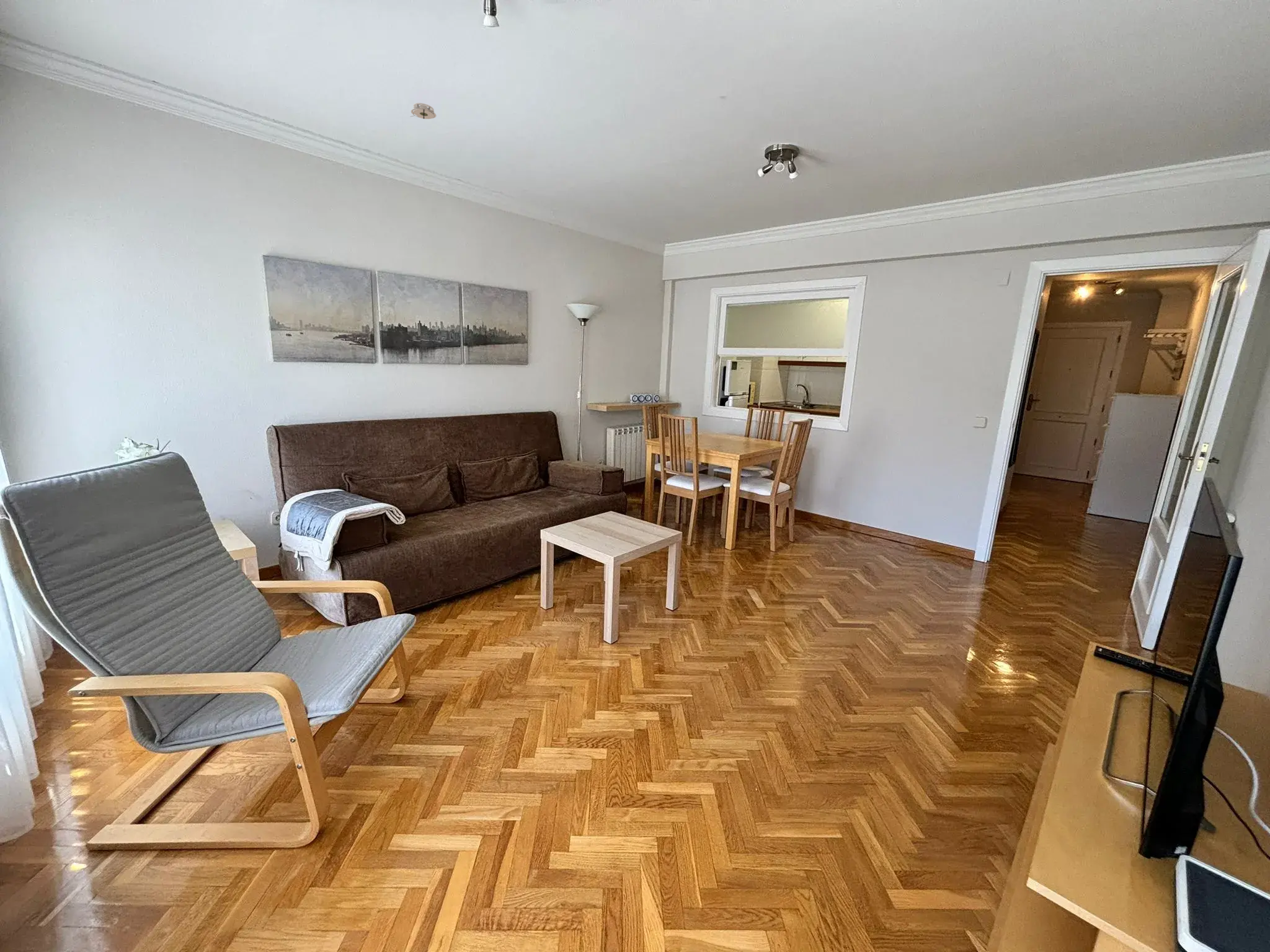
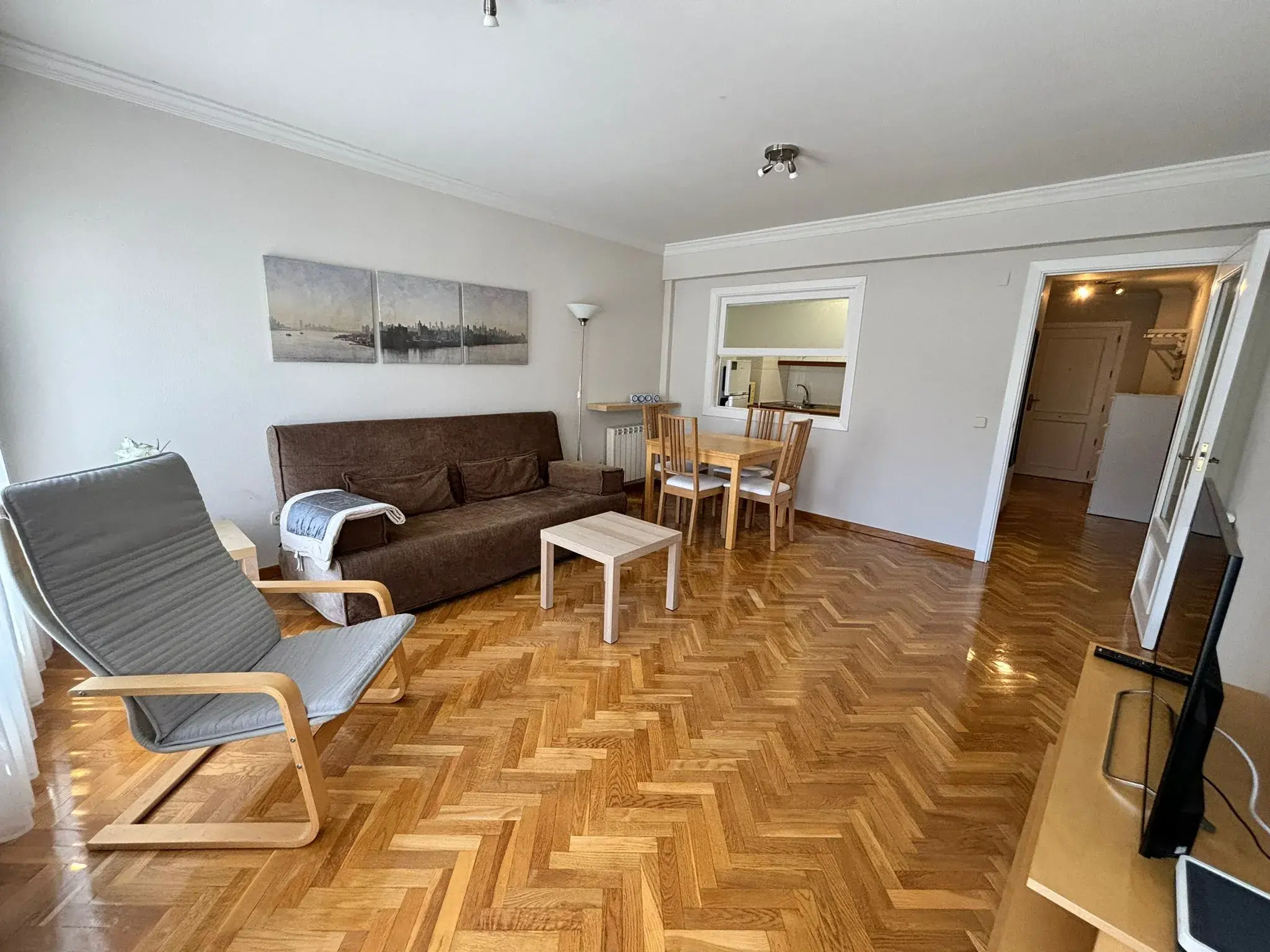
- smoke detector (423, 111)
